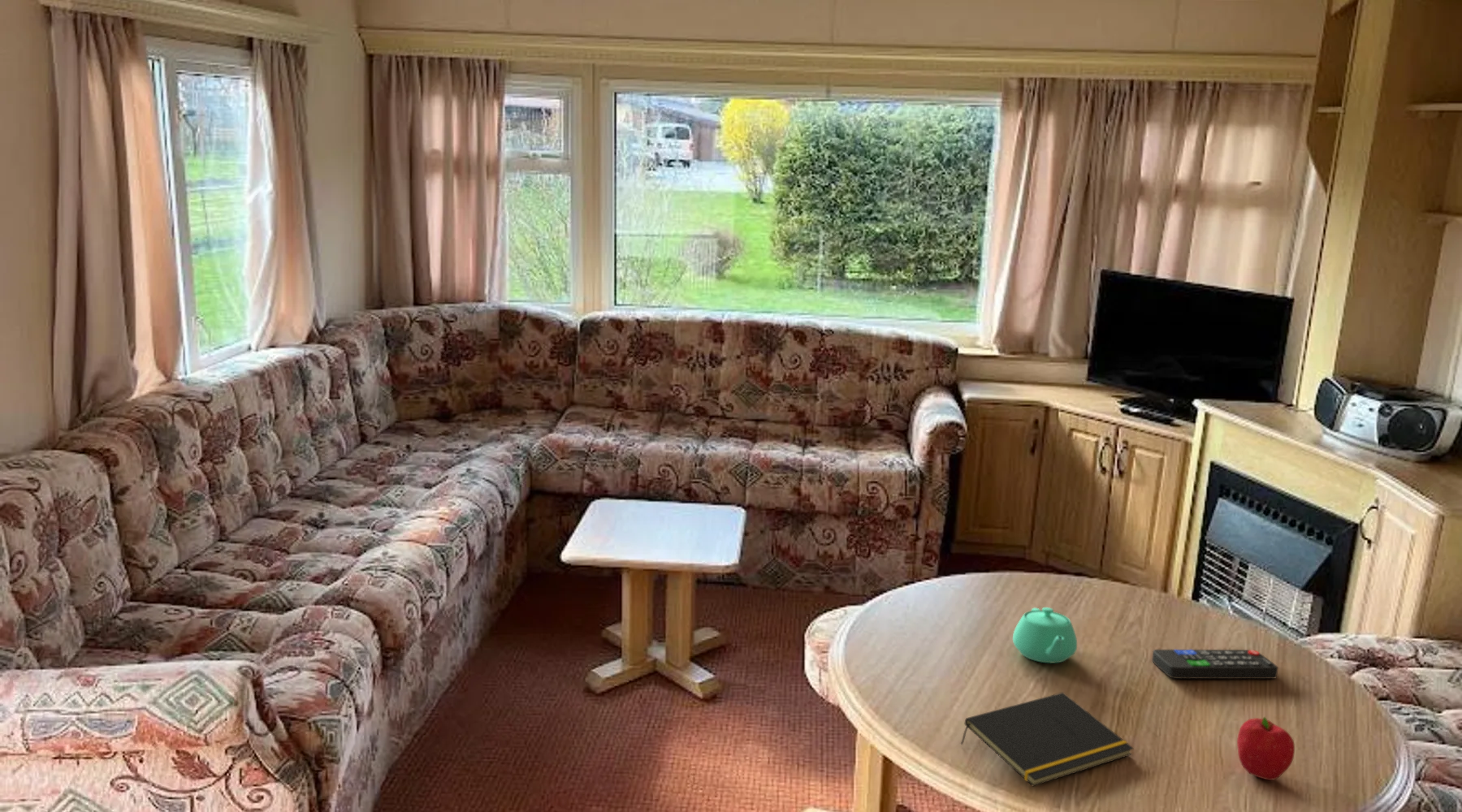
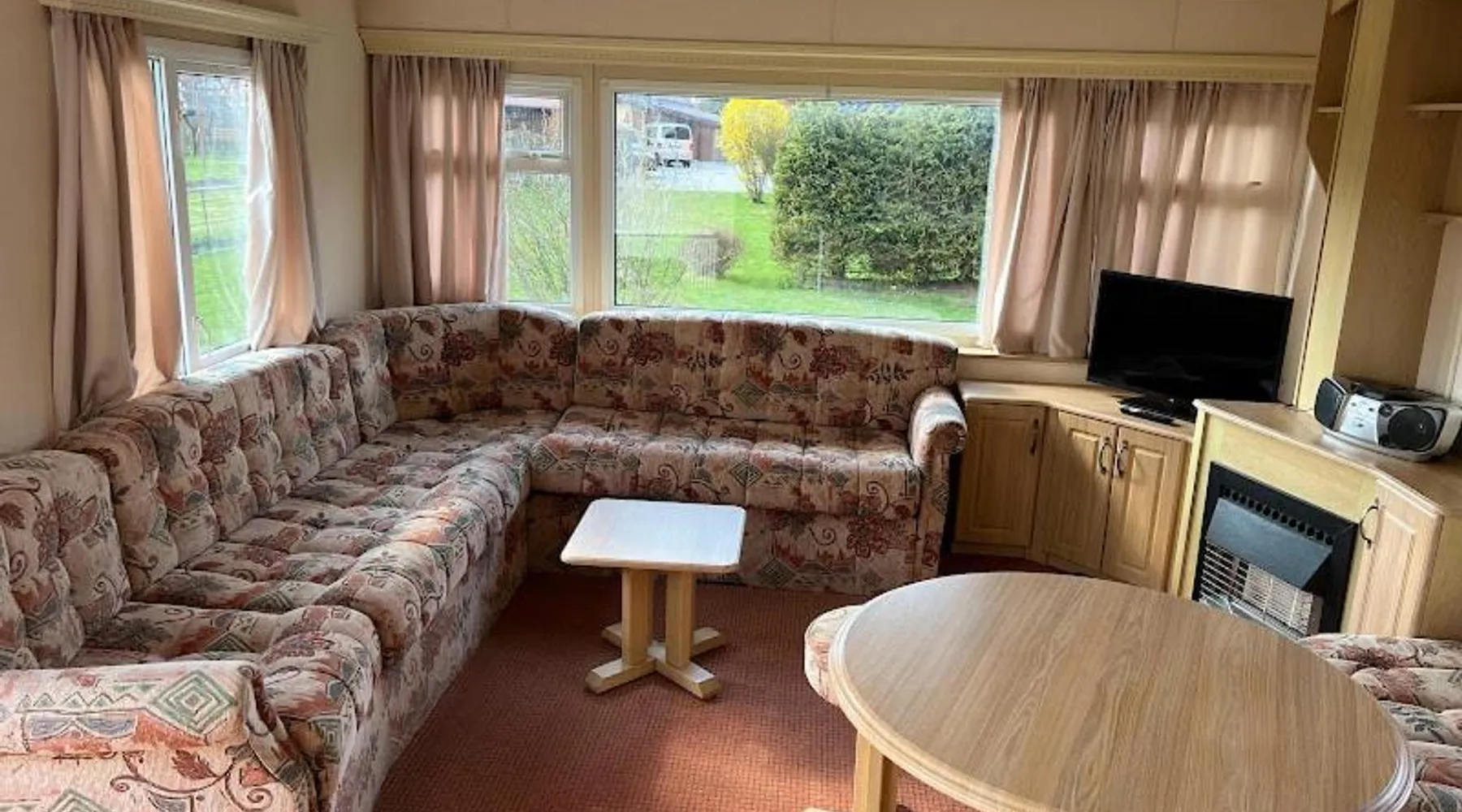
- notepad (1049, 736)
- remote control (1213, 663)
- teapot (1046, 633)
- fruit (1265, 747)
